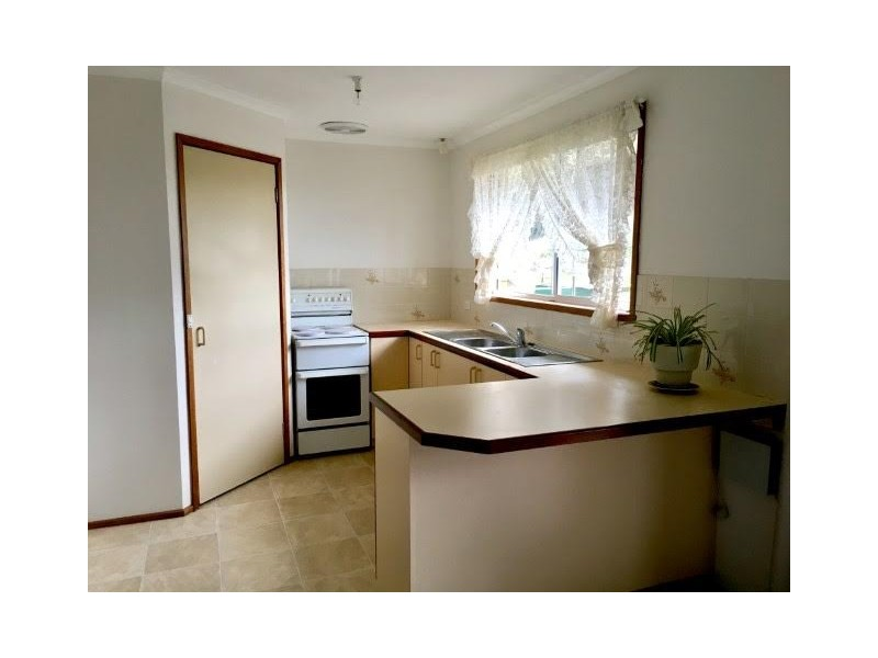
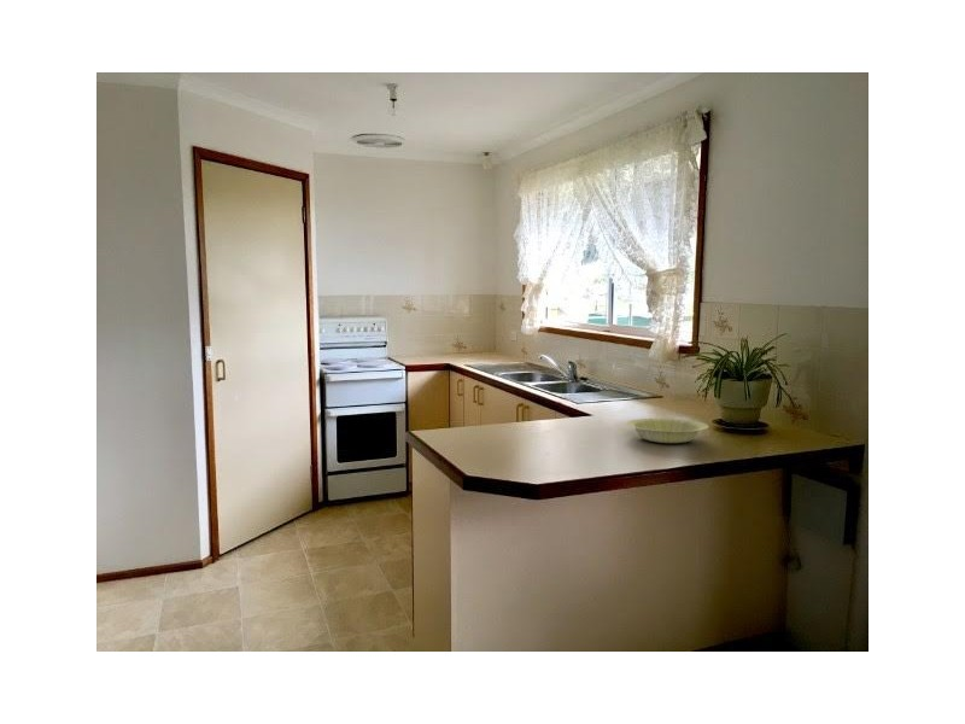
+ bowl (666, 432)
